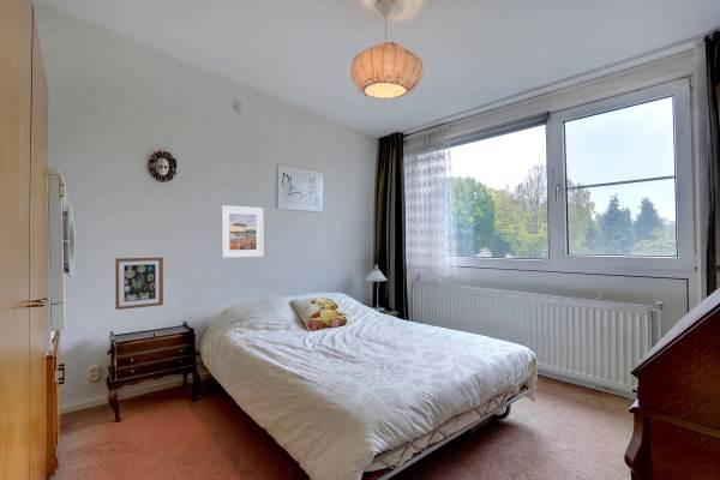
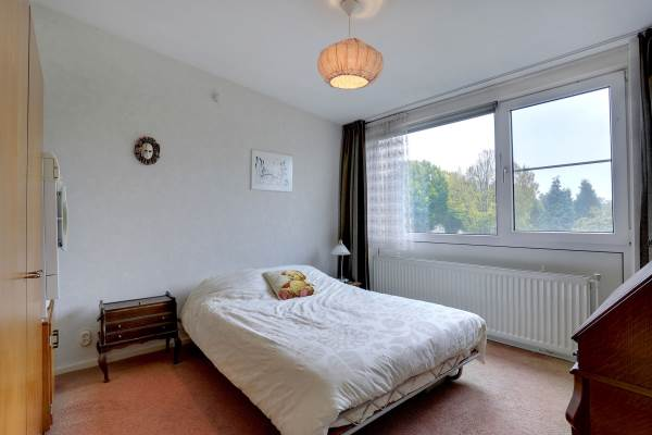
- wall art (139, 282)
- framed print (242, 232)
